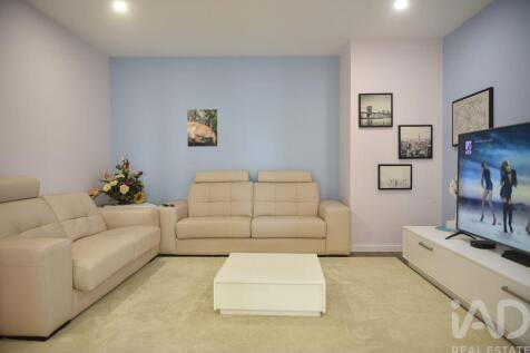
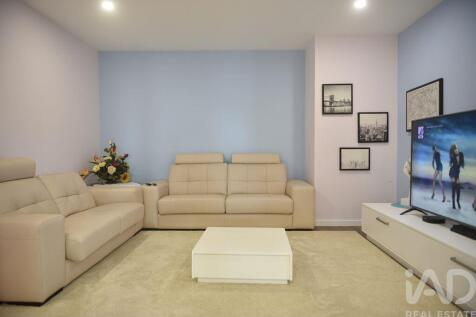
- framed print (203, 128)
